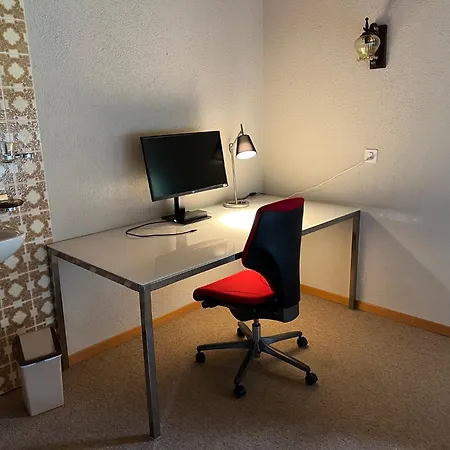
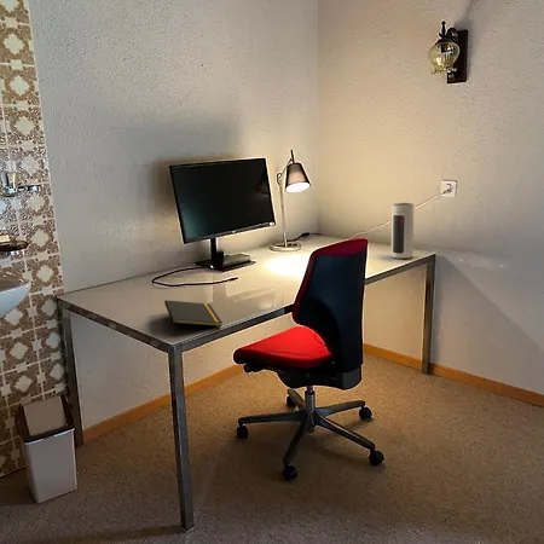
+ speaker (403, 230)
+ notepad (192, 312)
